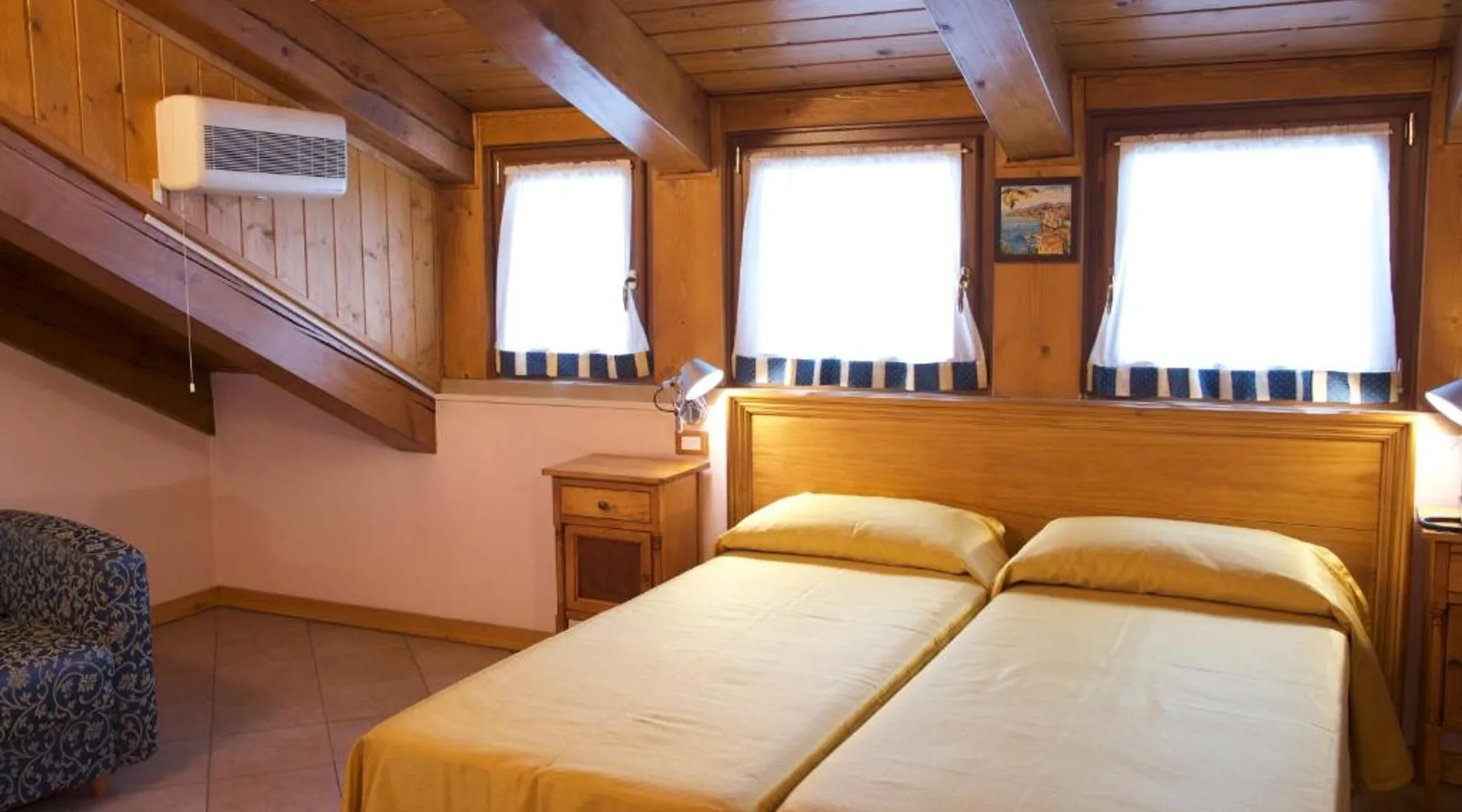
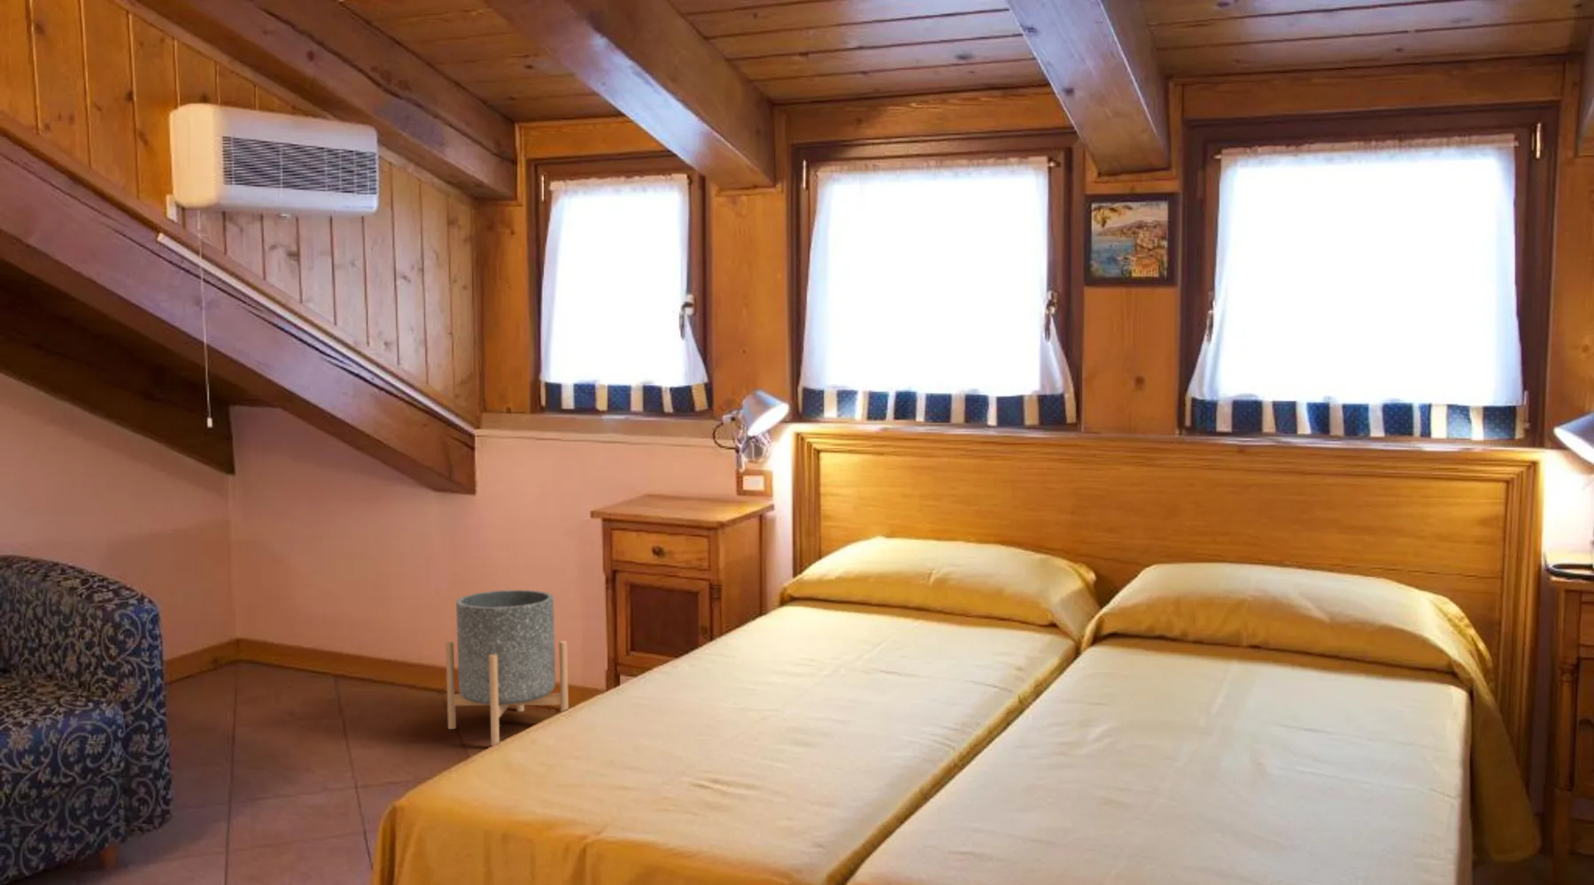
+ planter (507, 663)
